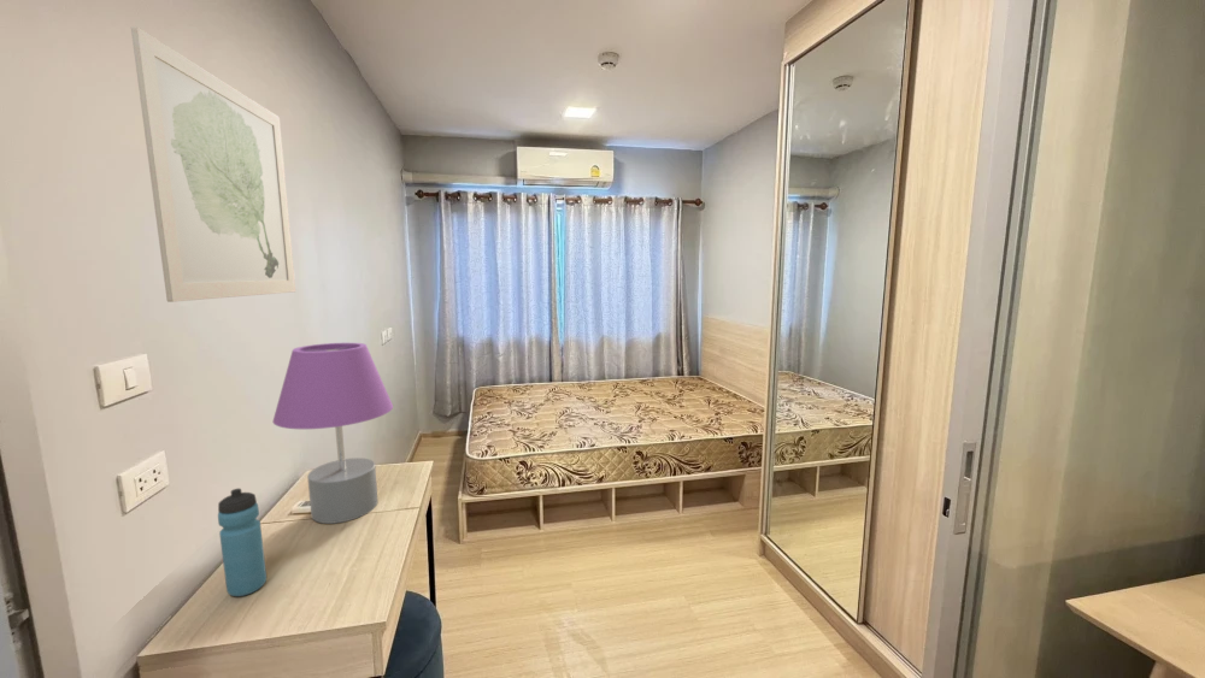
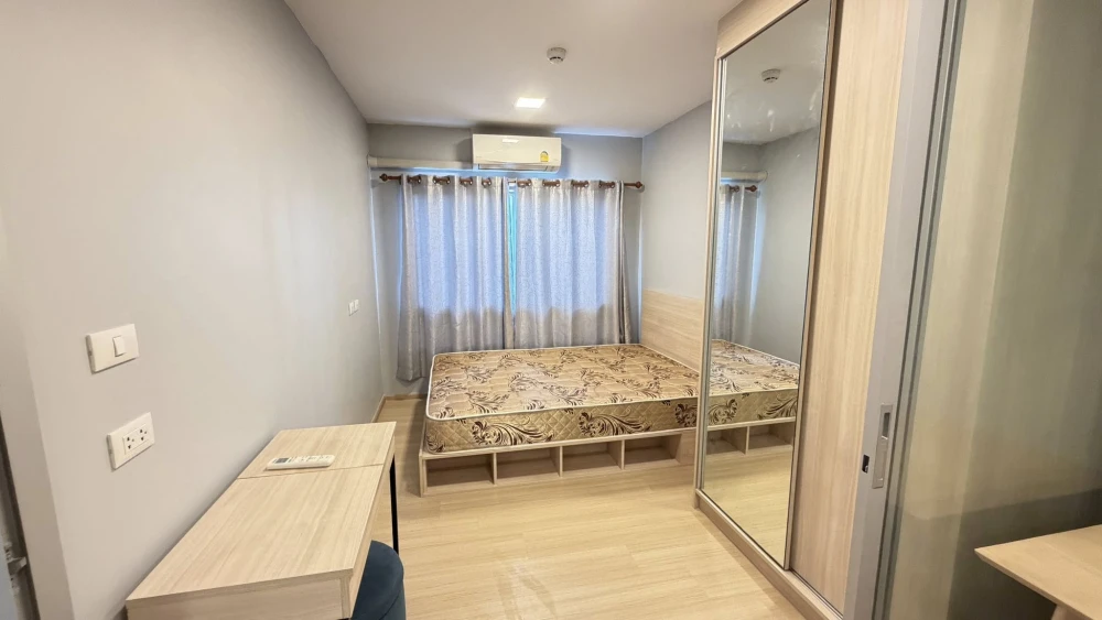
- wall art (233, 191)
- table lamp (337, 429)
- water bottle (241, 538)
